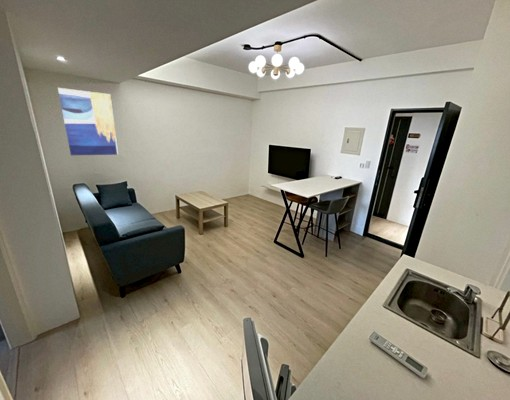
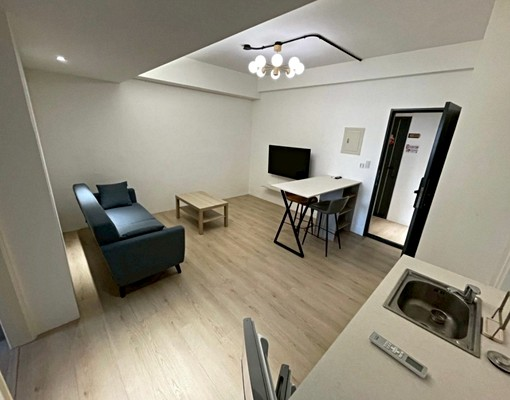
- wall art (90, 124)
